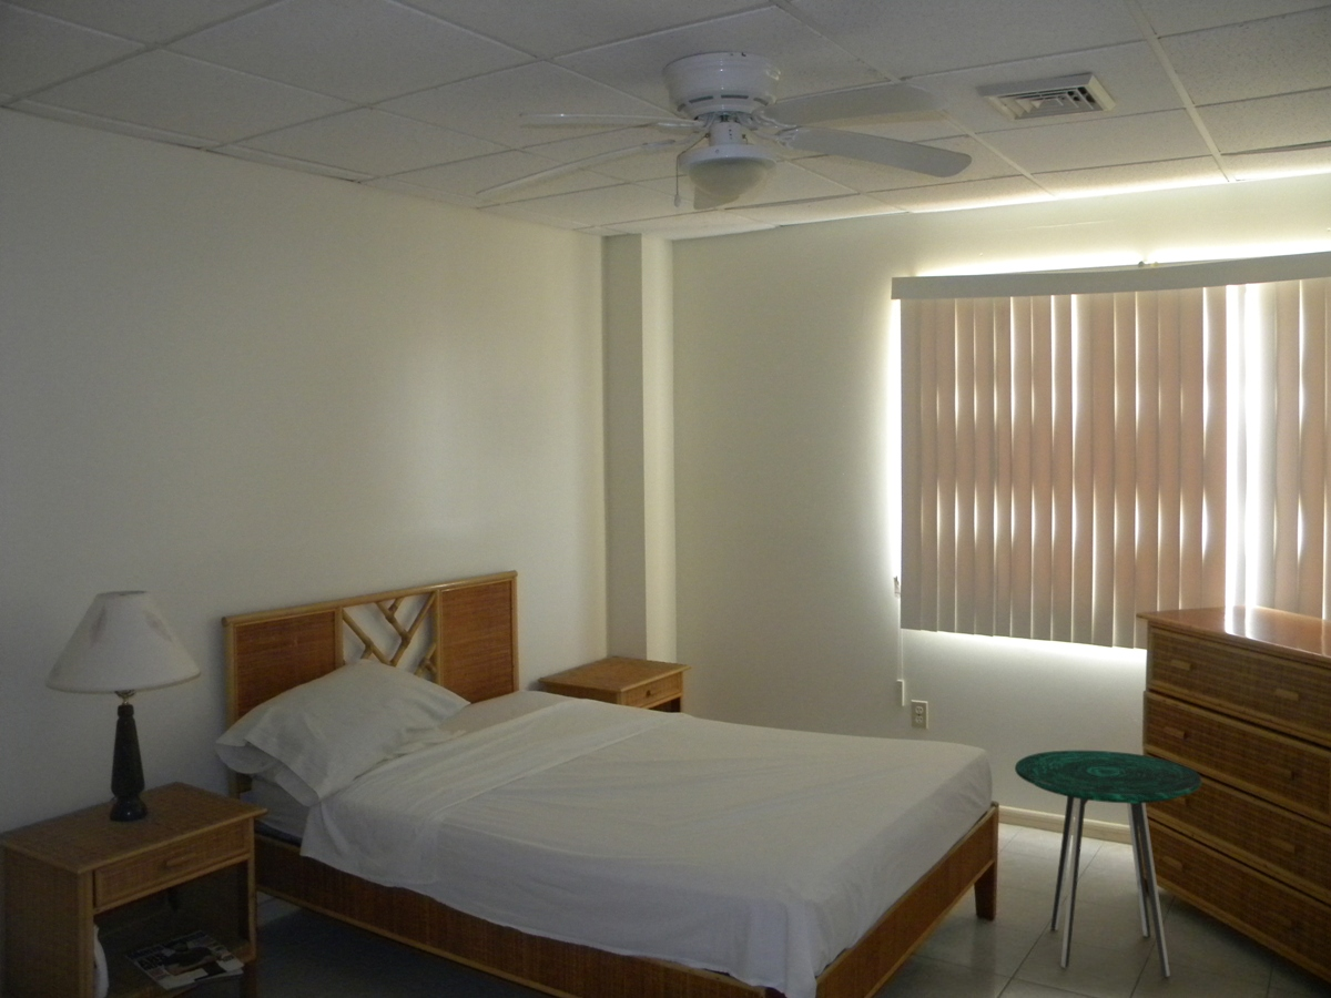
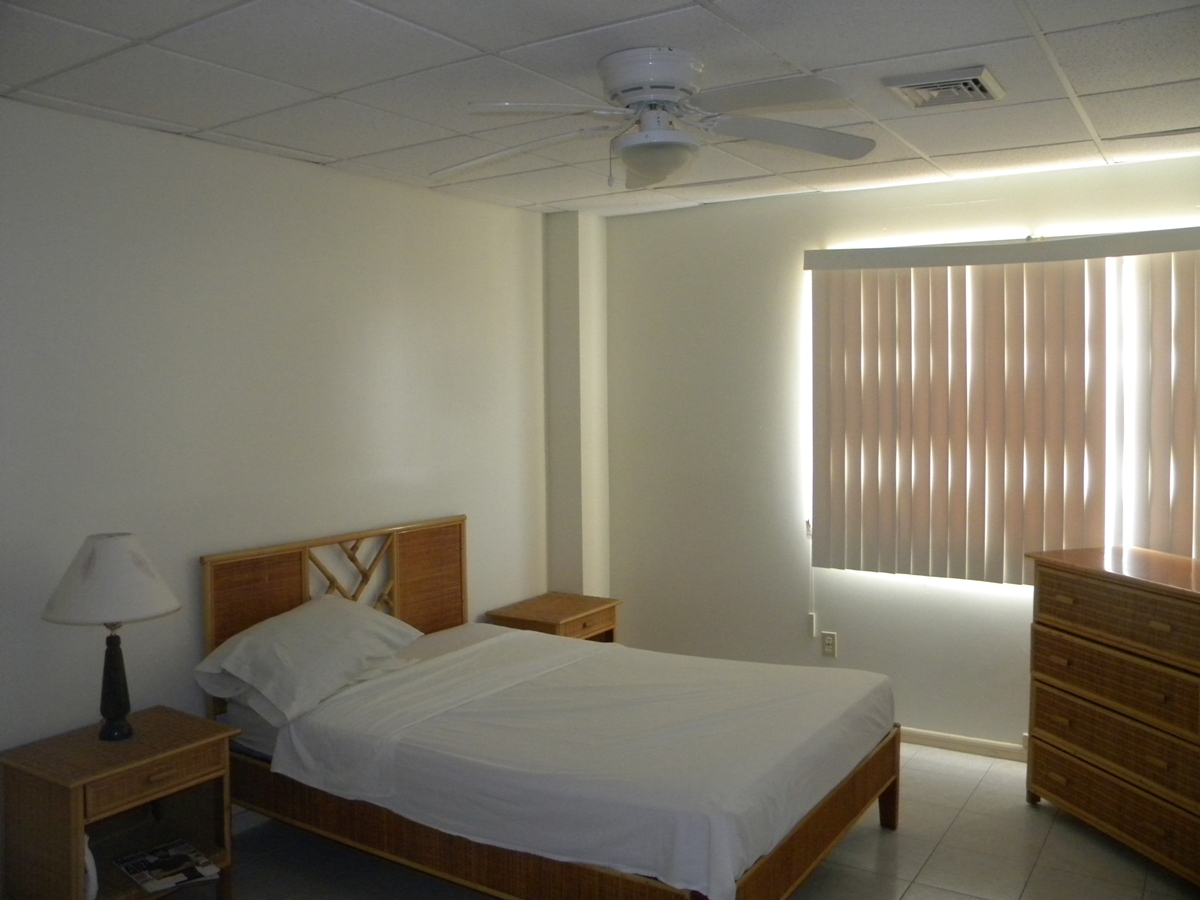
- side table (1079, 856)
